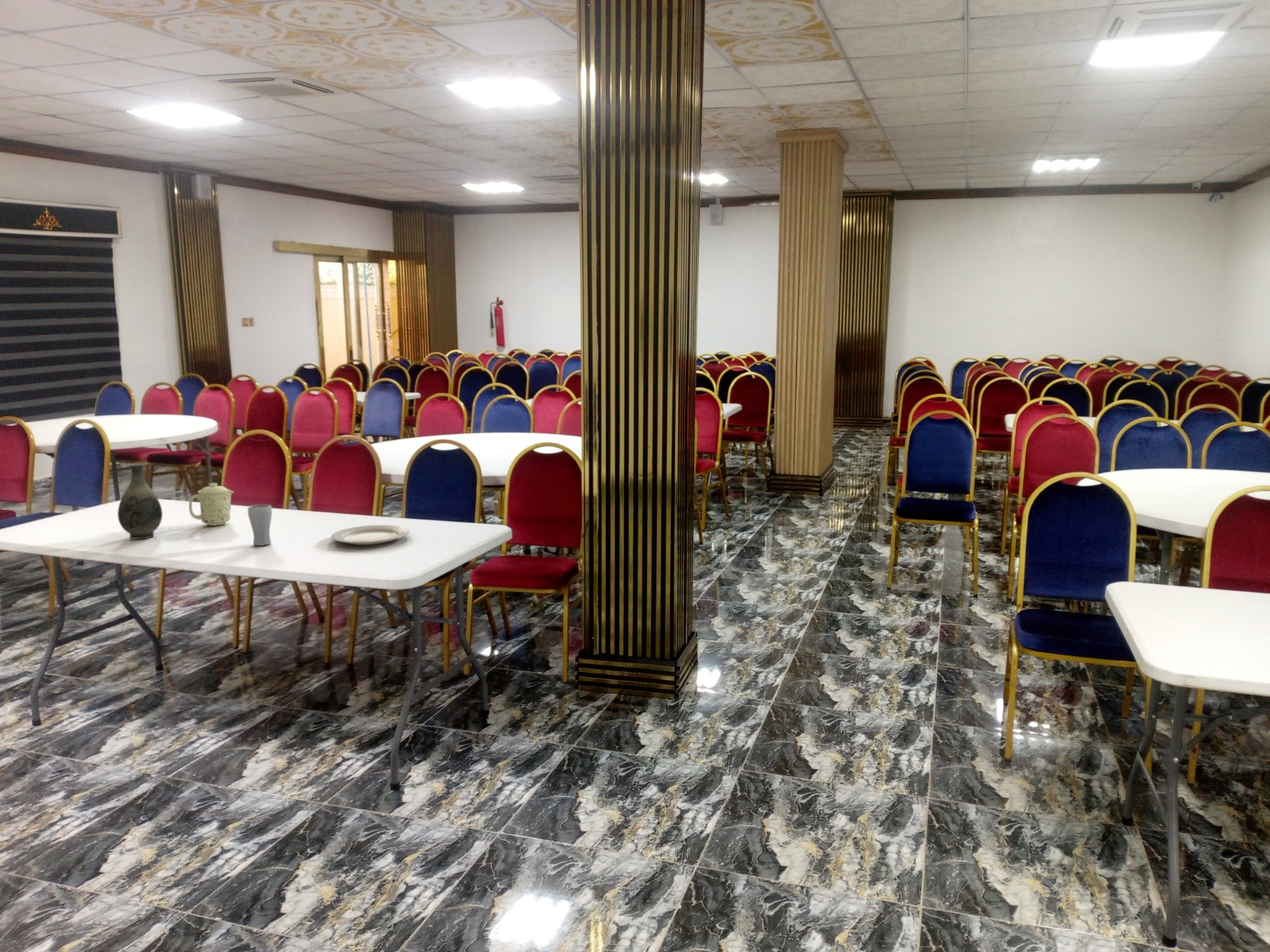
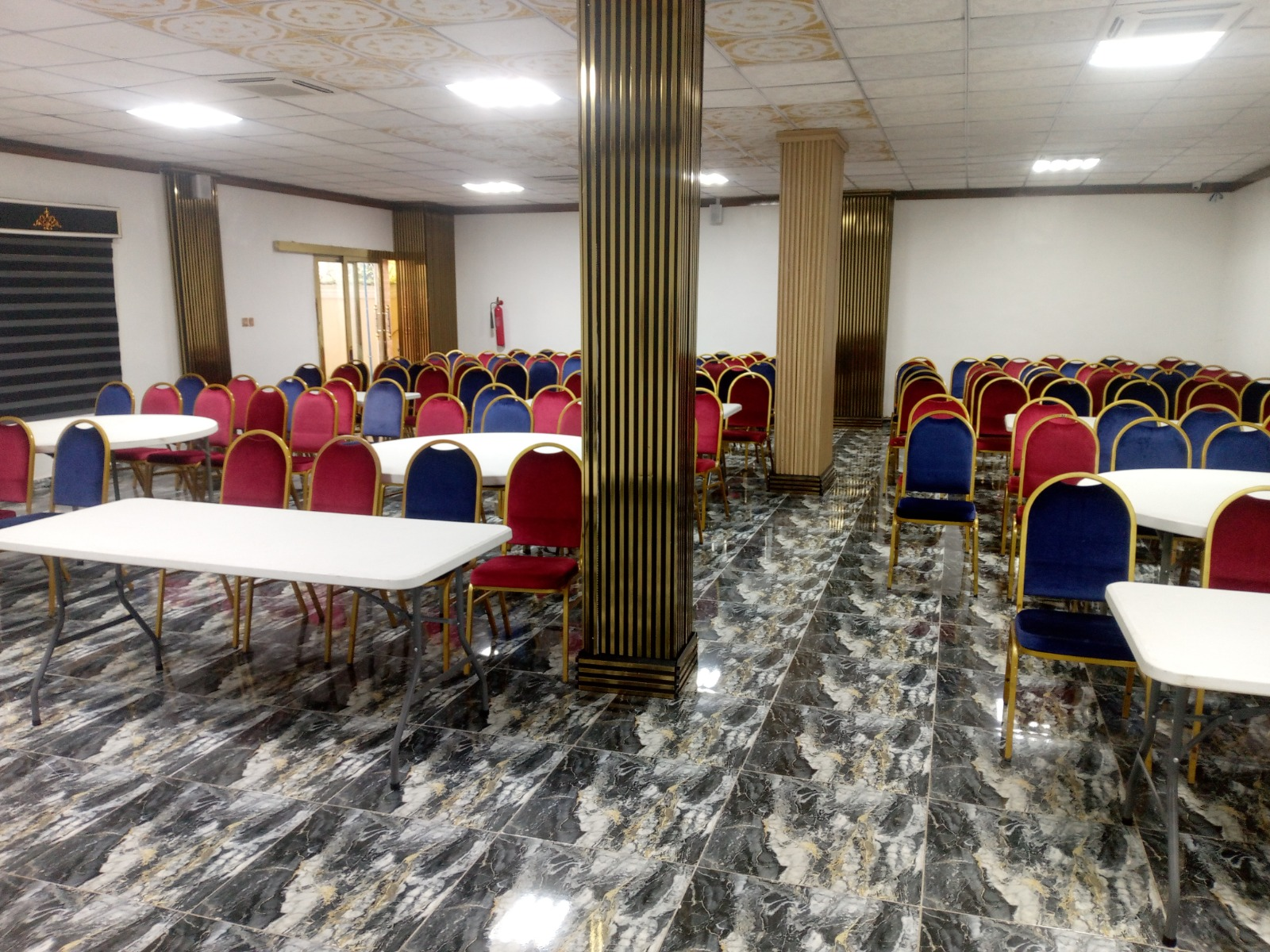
- vase (139, 501)
- drinking glass (260, 525)
- chinaware (371, 536)
- mug (212, 504)
